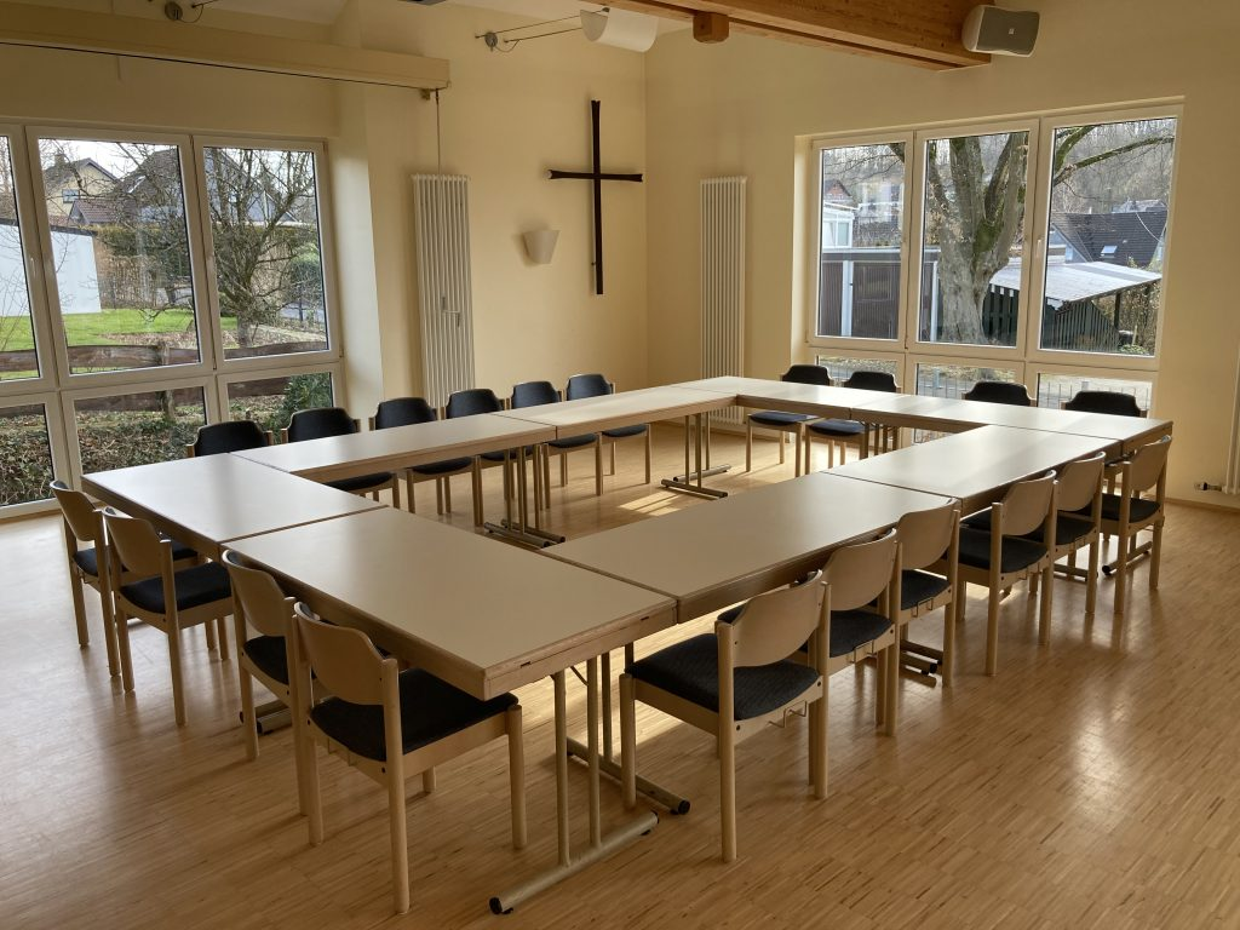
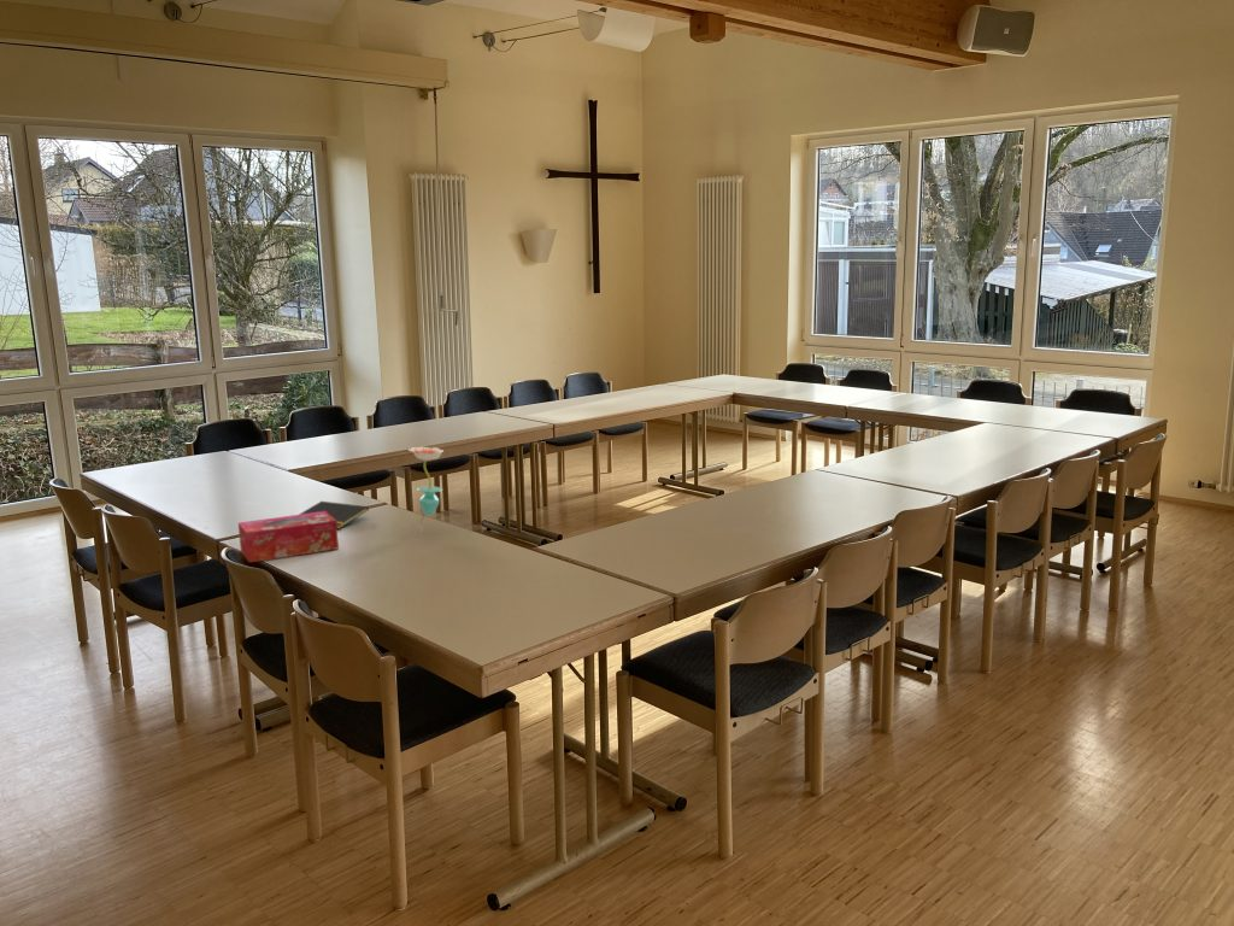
+ flower (428, 490)
+ tissue box (288, 535)
+ notepad (330, 514)
